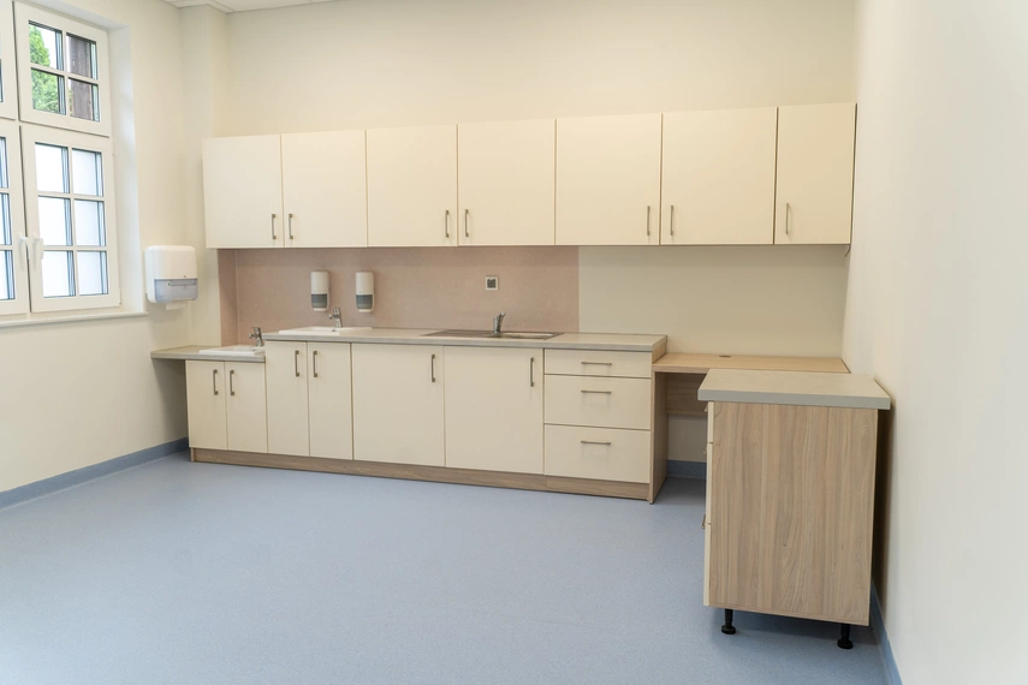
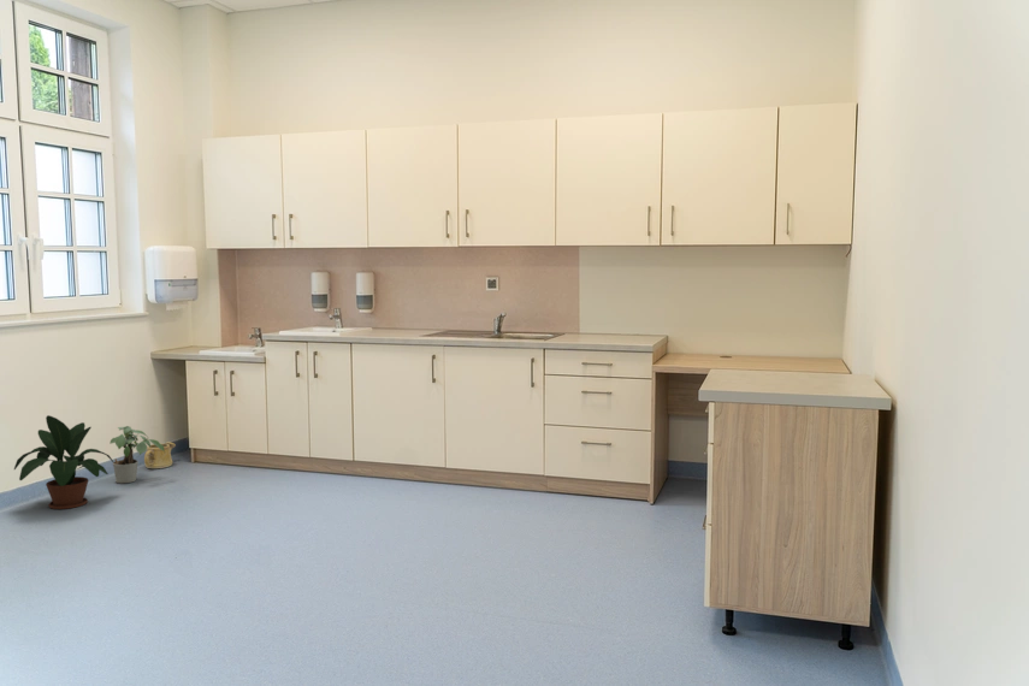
+ potted plant (64, 457)
+ potted plant (131, 454)
+ watering can (159, 455)
